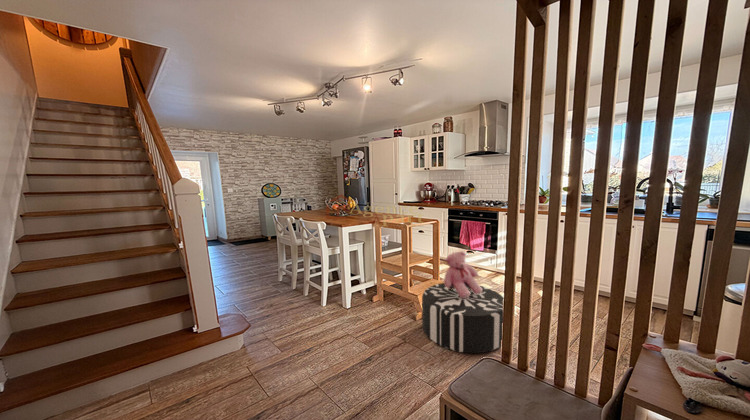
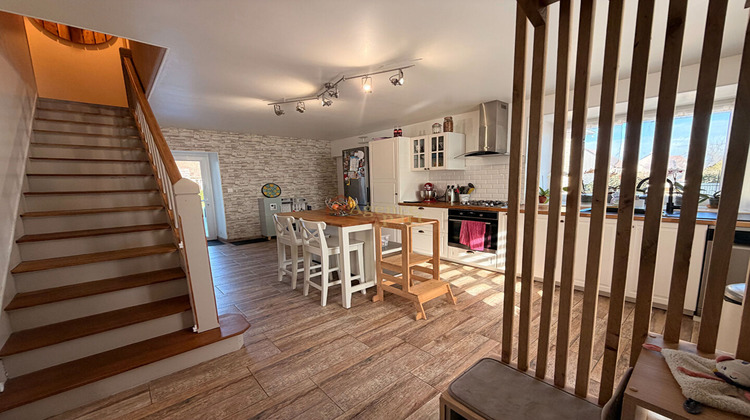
- pouf (462, 313)
- stuffed bear (462, 272)
